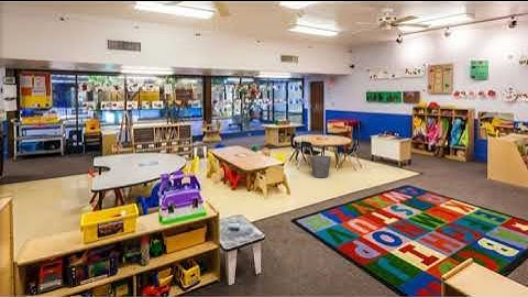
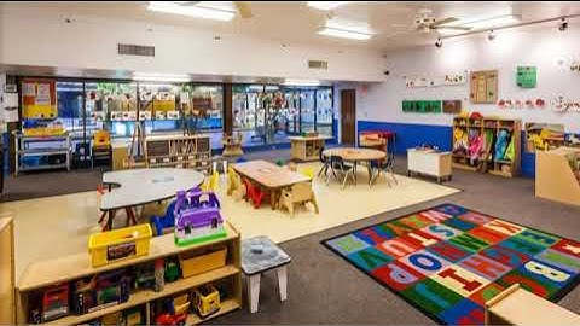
- waste bin (320, 166)
